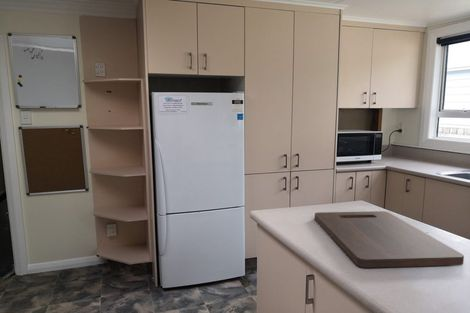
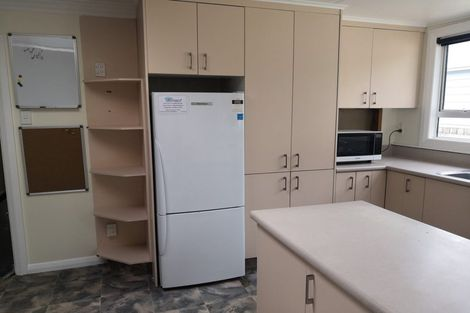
- cutting board (375, 233)
